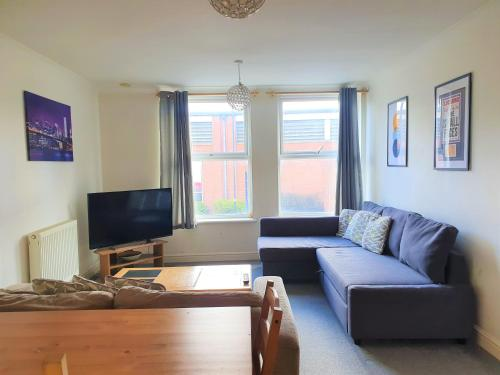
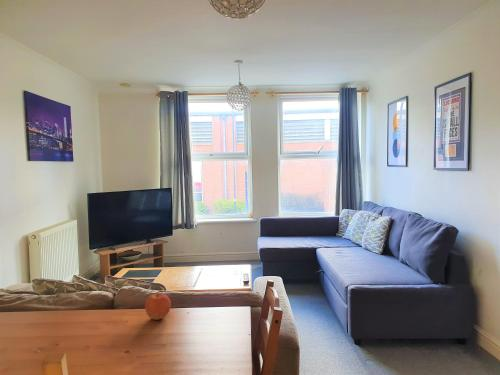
+ fruit (158, 306)
